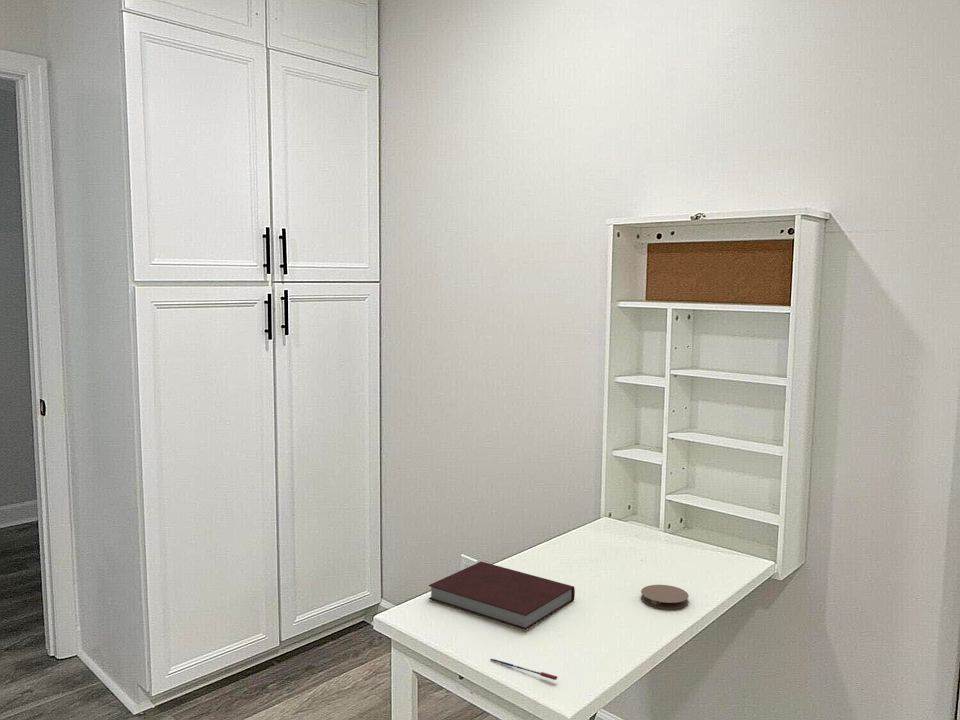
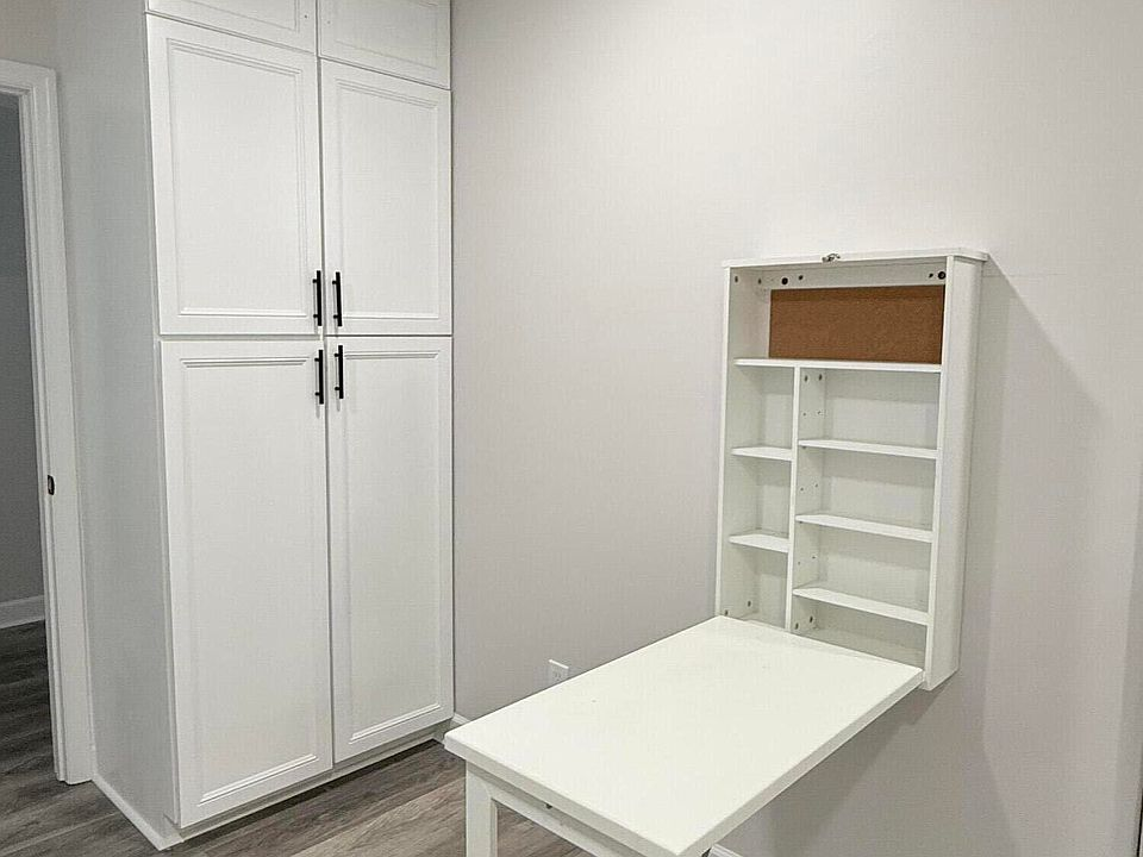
- pen (522, 667)
- coaster (664, 596)
- notebook (501, 592)
